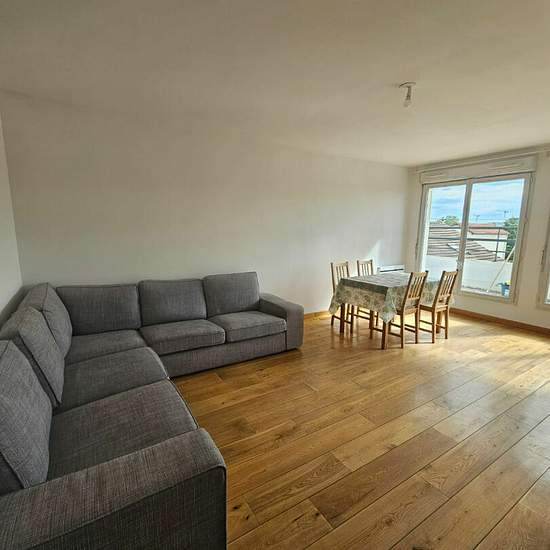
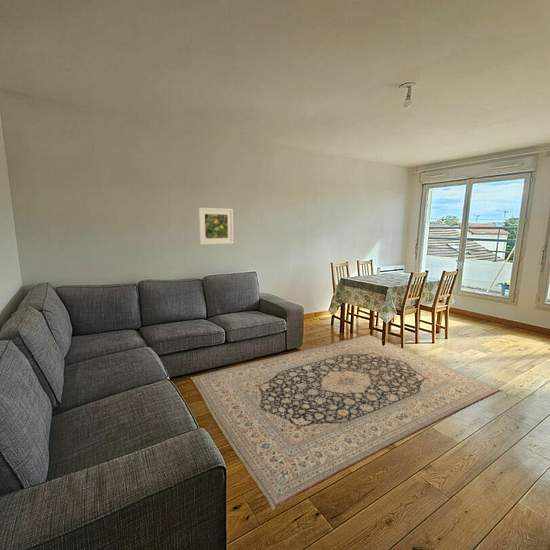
+ area rug (341, 383)
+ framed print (216, 226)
